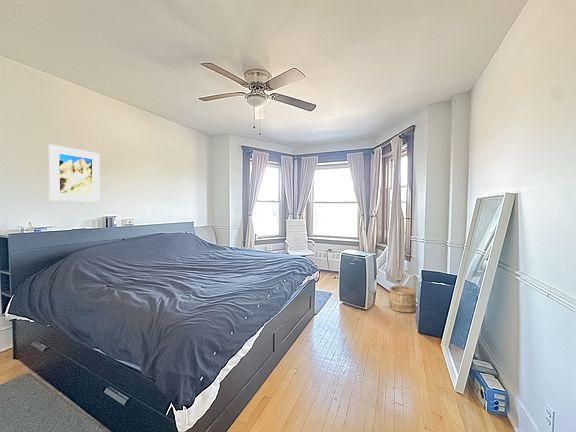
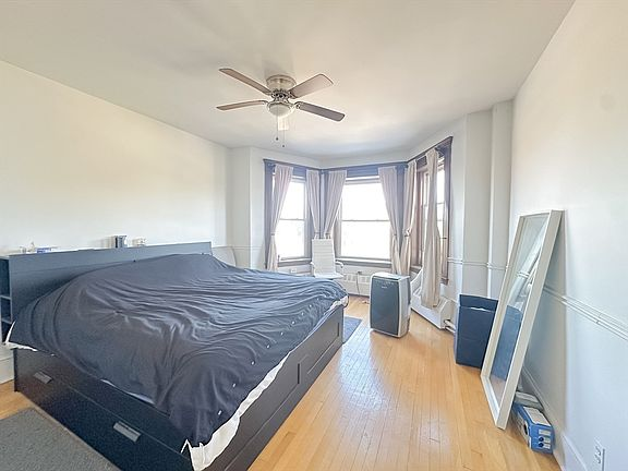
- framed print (76, 175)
- wooden bucket (402, 298)
